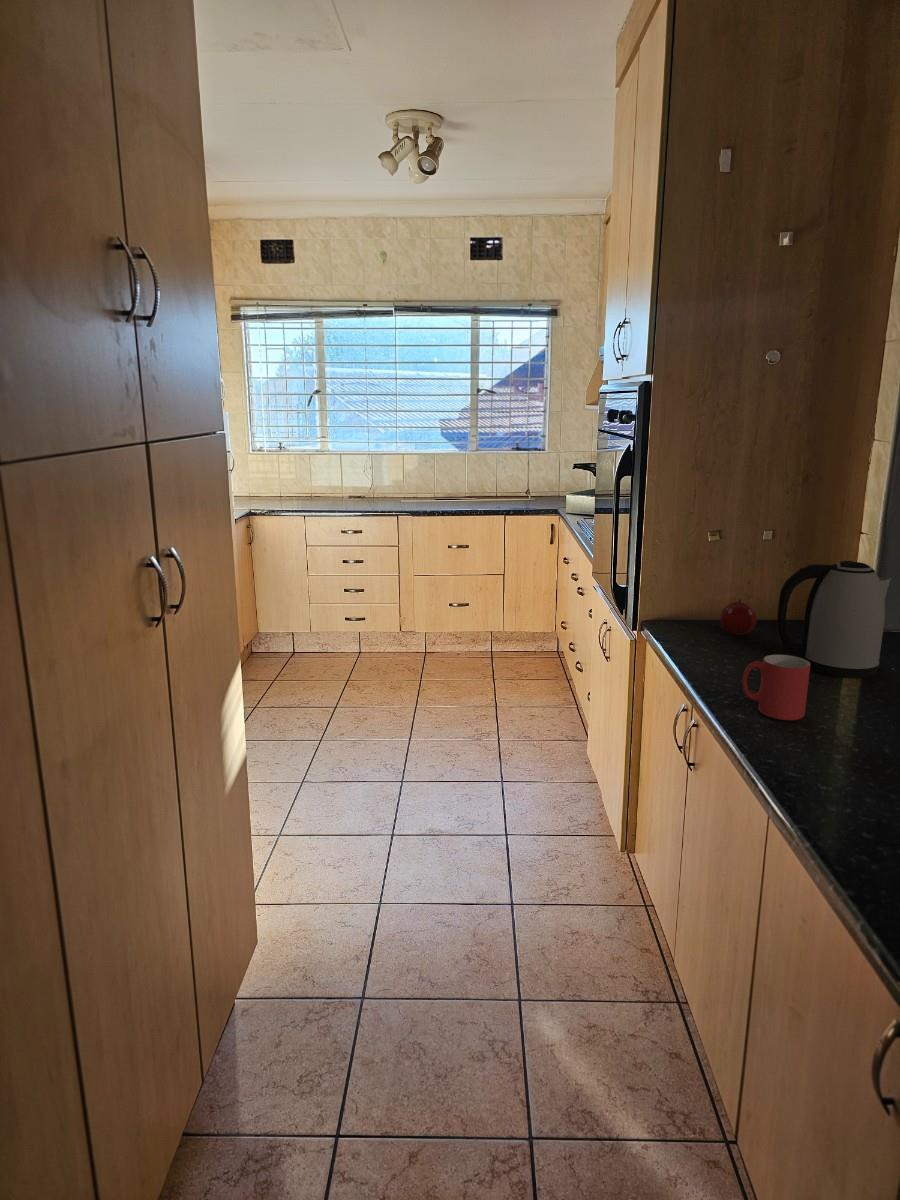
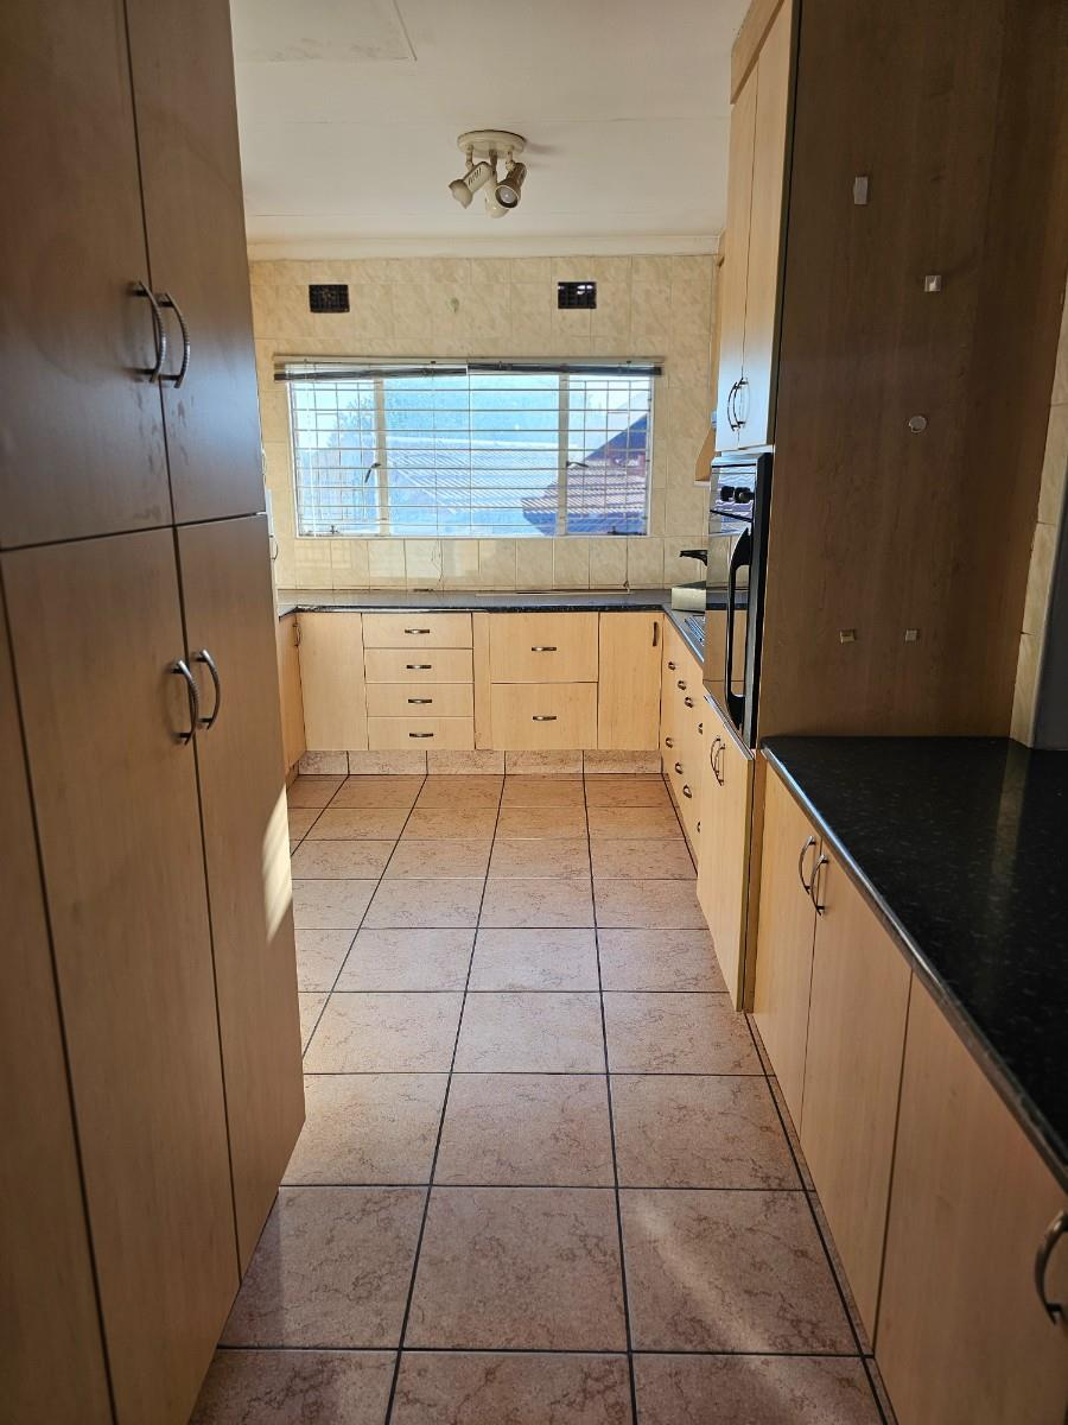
- kettle (830, 614)
- fruit (738, 616)
- mug (774, 686)
